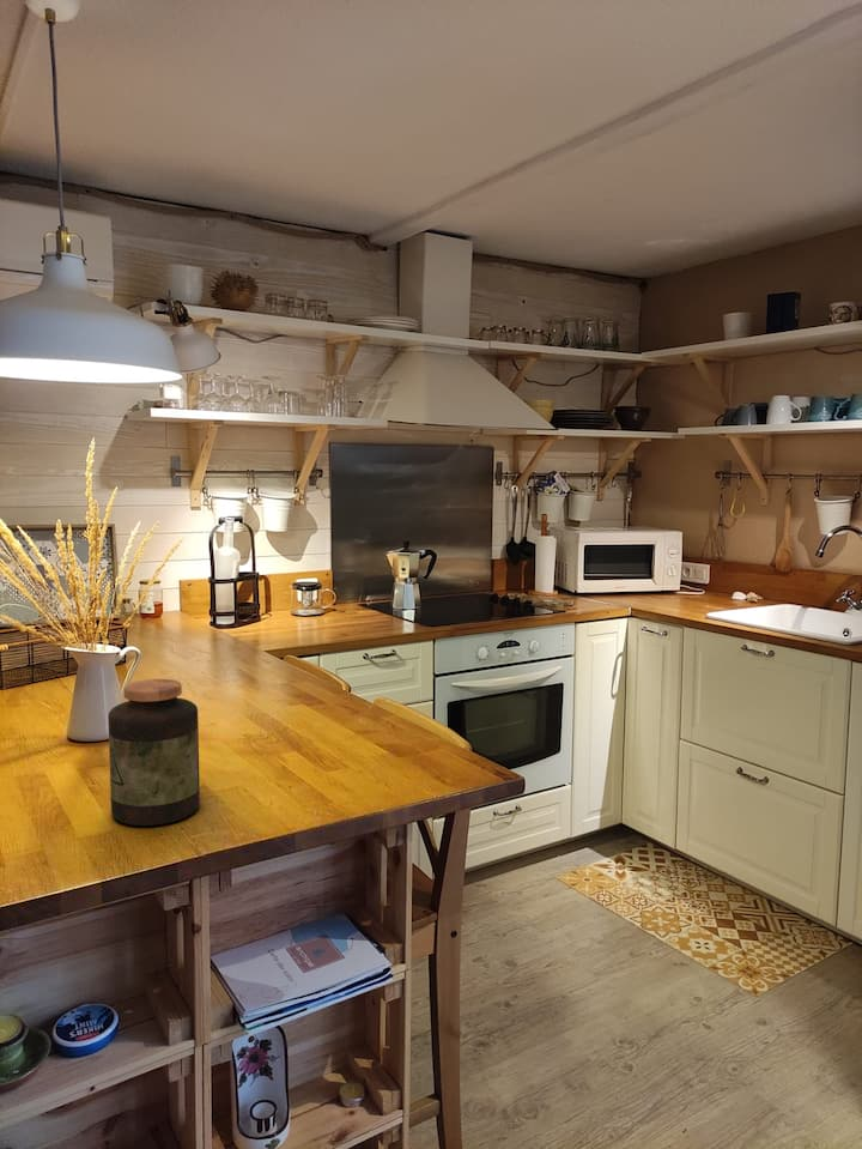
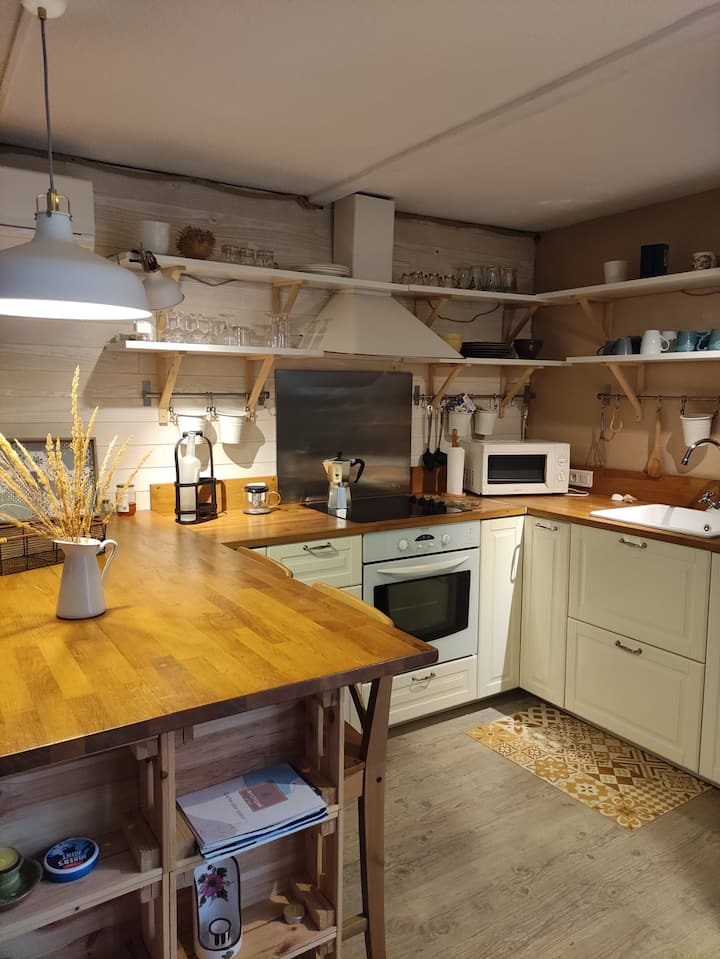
- jar (154, 748)
